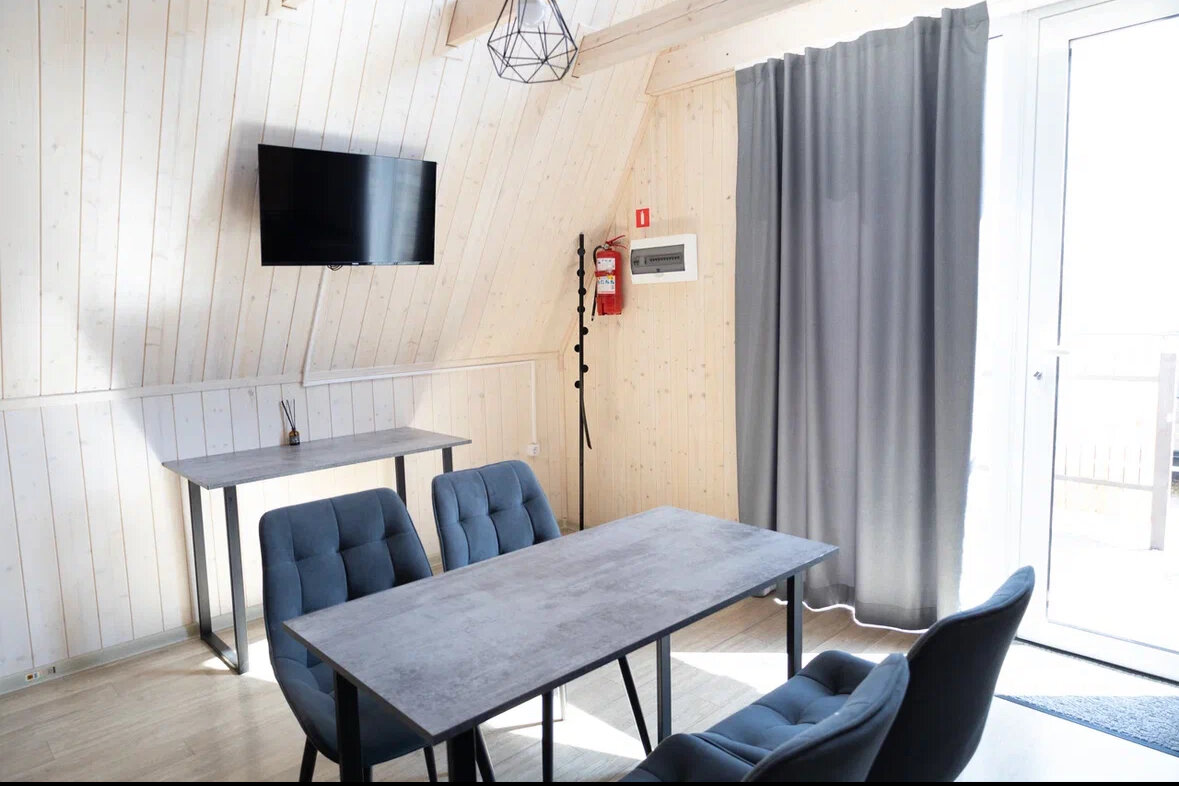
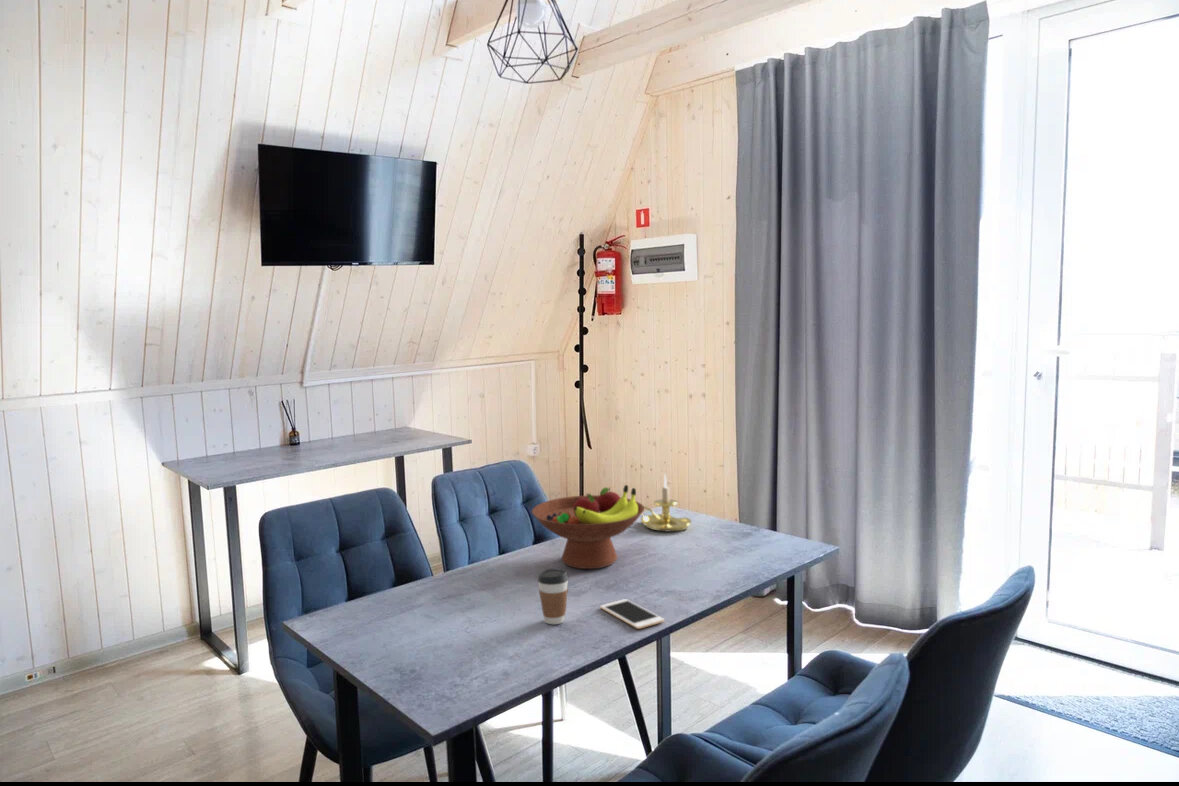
+ candle holder (662, 499)
+ coffee cup (553, 596)
+ fruit bowl (588, 524)
+ cell phone (631, 613)
